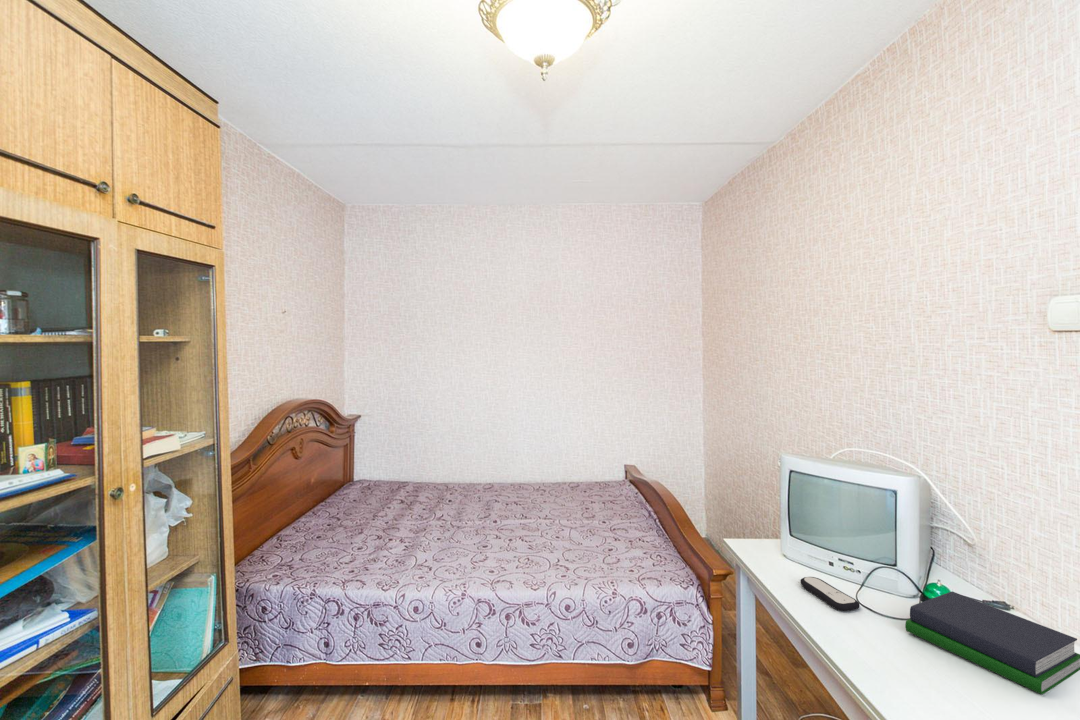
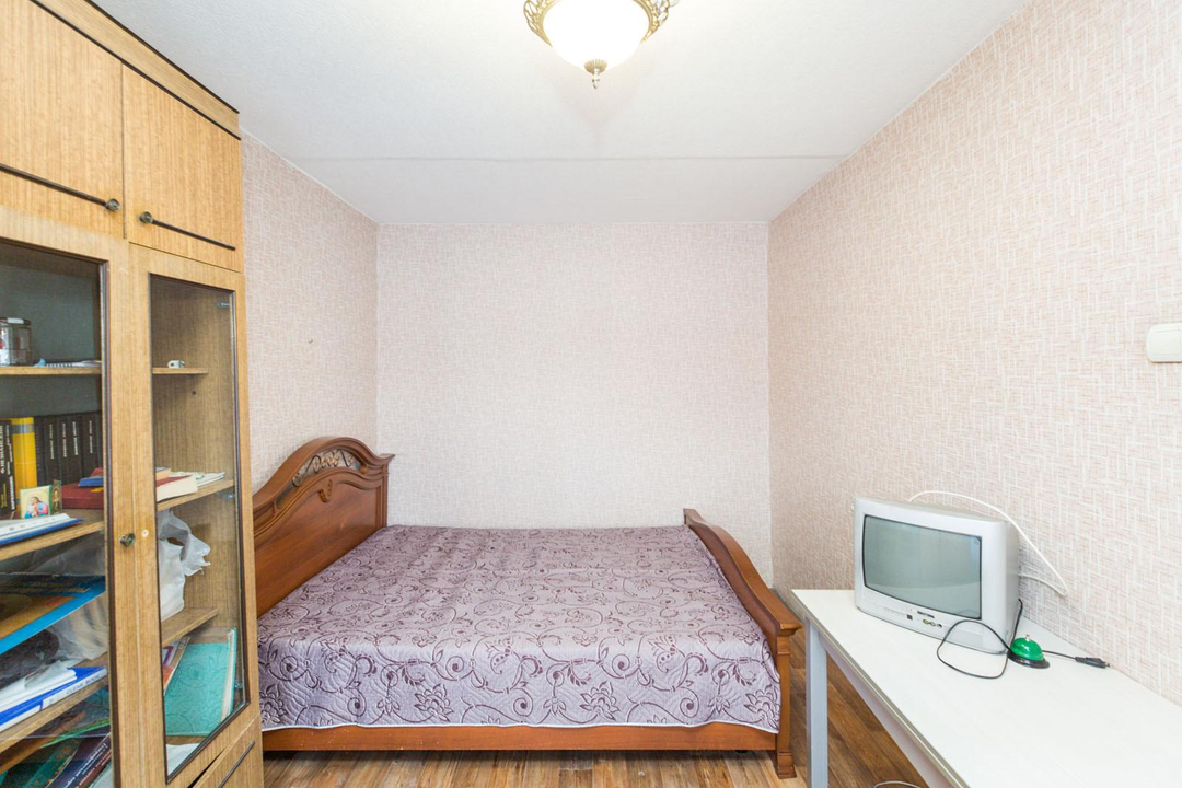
- book (988, 635)
- remote control (827, 592)
